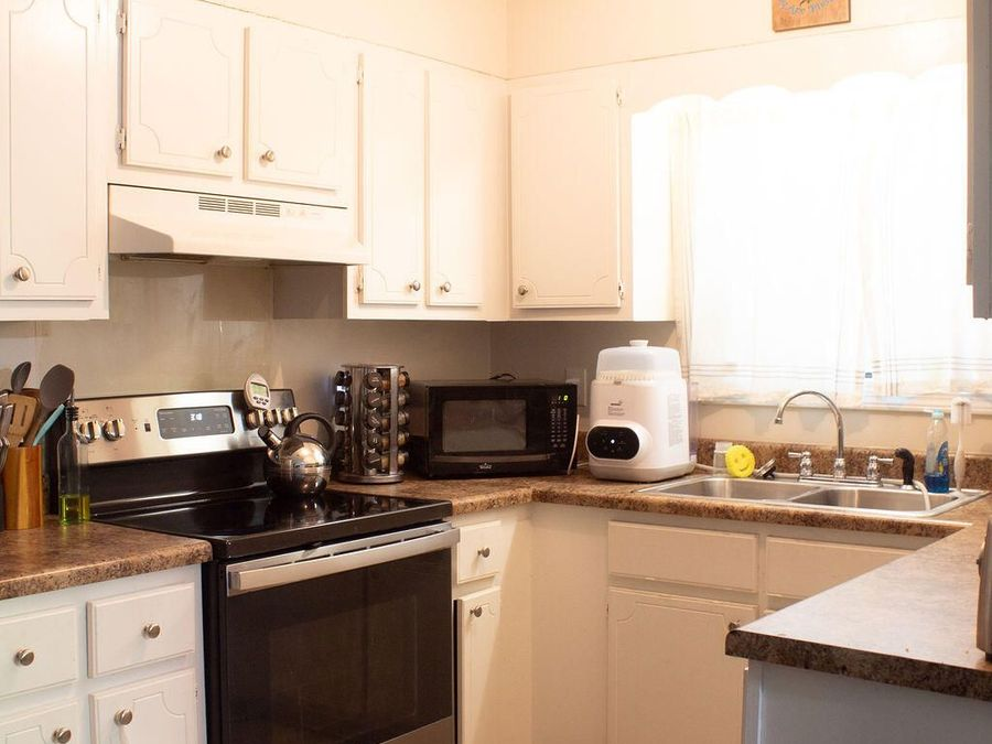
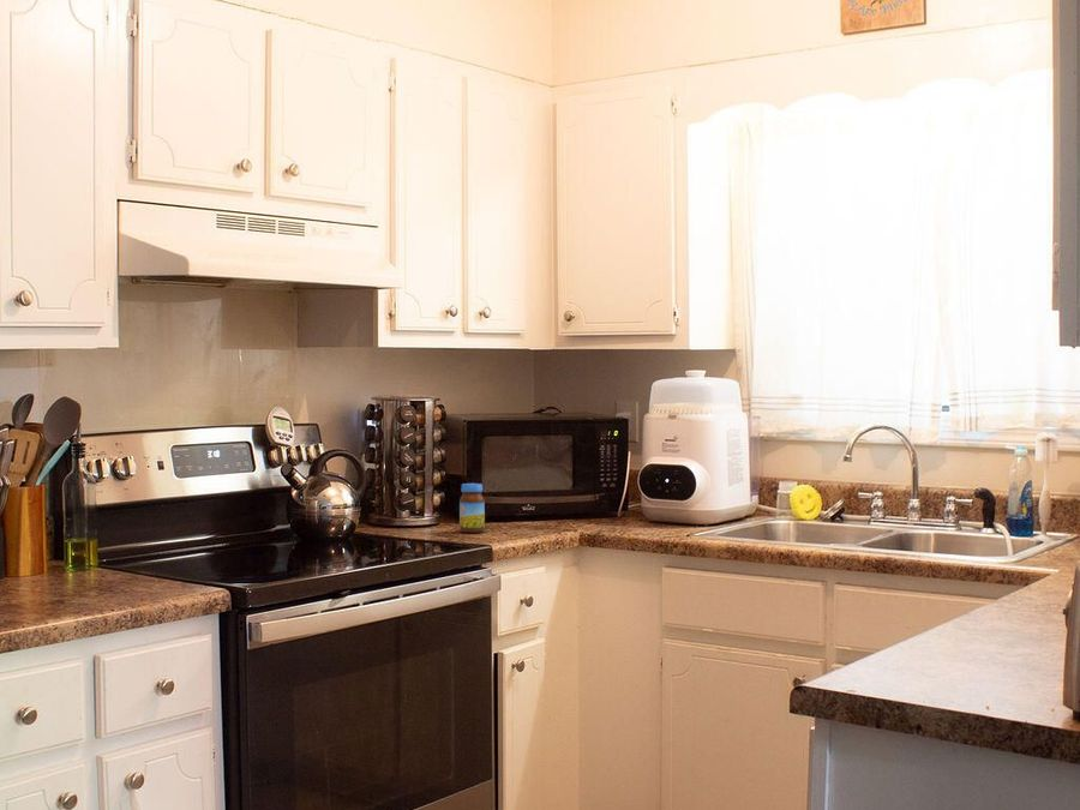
+ jar (472, 506)
